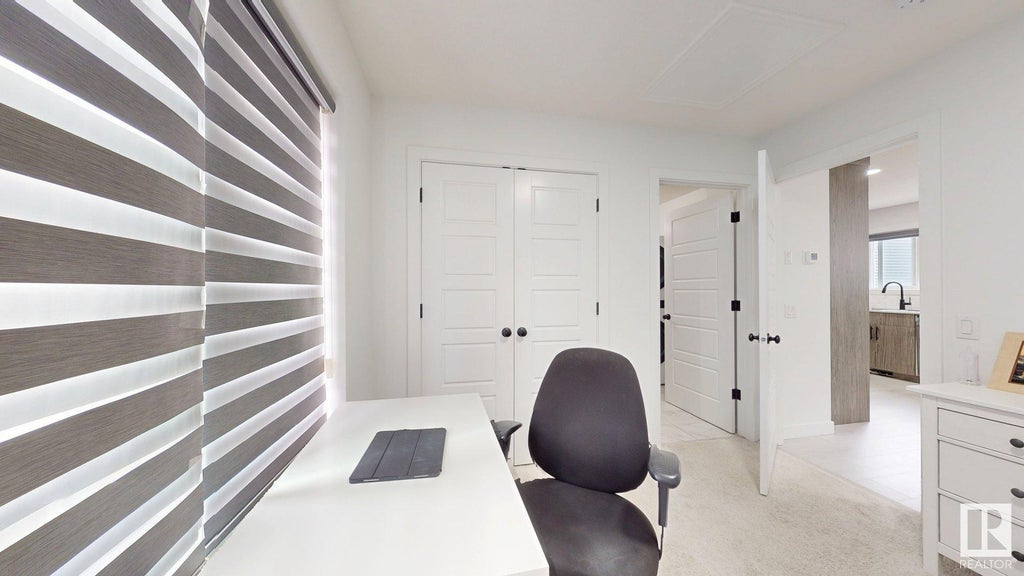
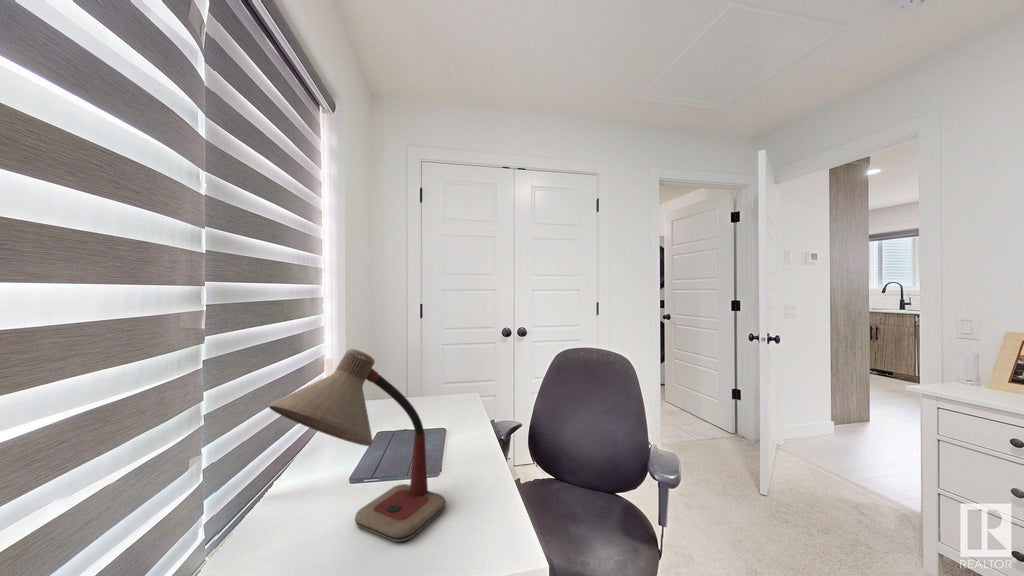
+ desk lamp (370, 442)
